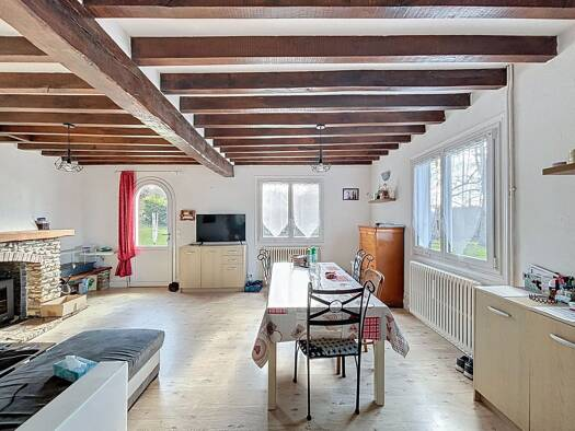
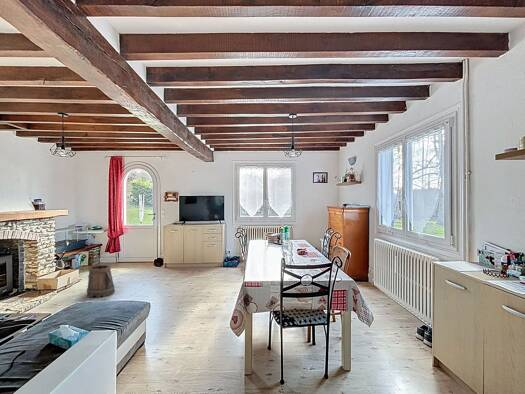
+ bucket (100, 280)
